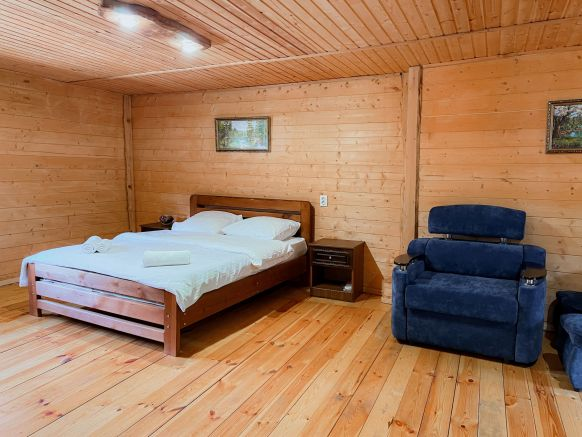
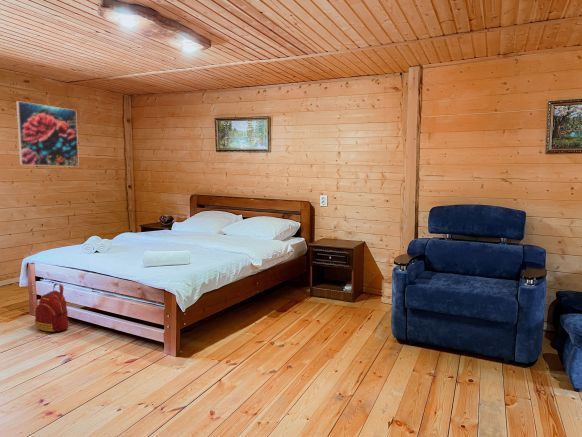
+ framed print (49, 136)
+ backpack (51, 307)
